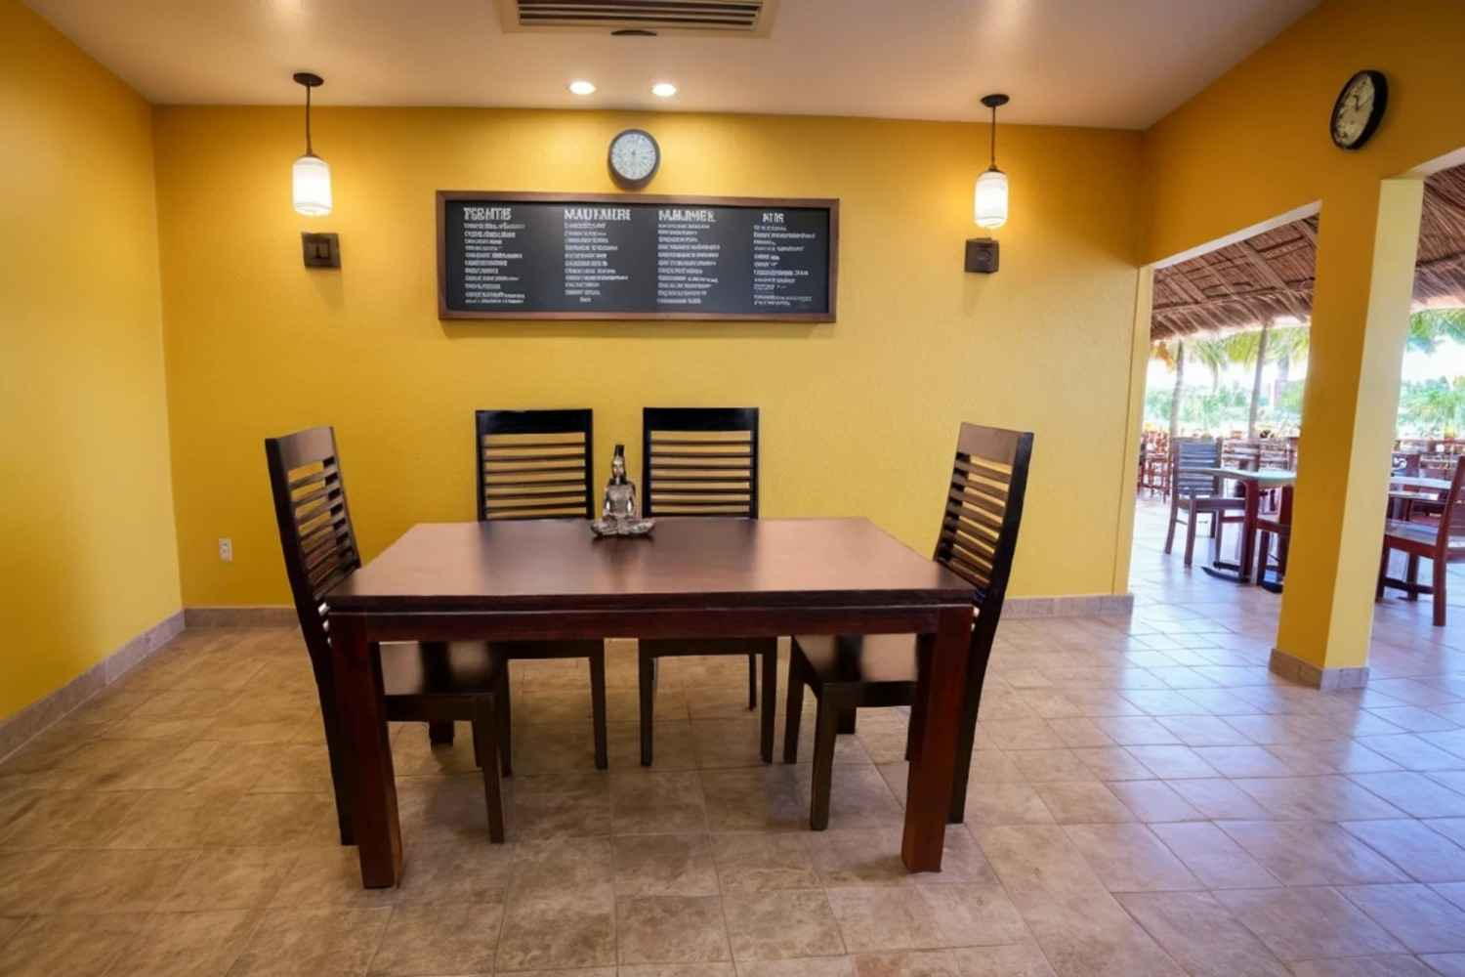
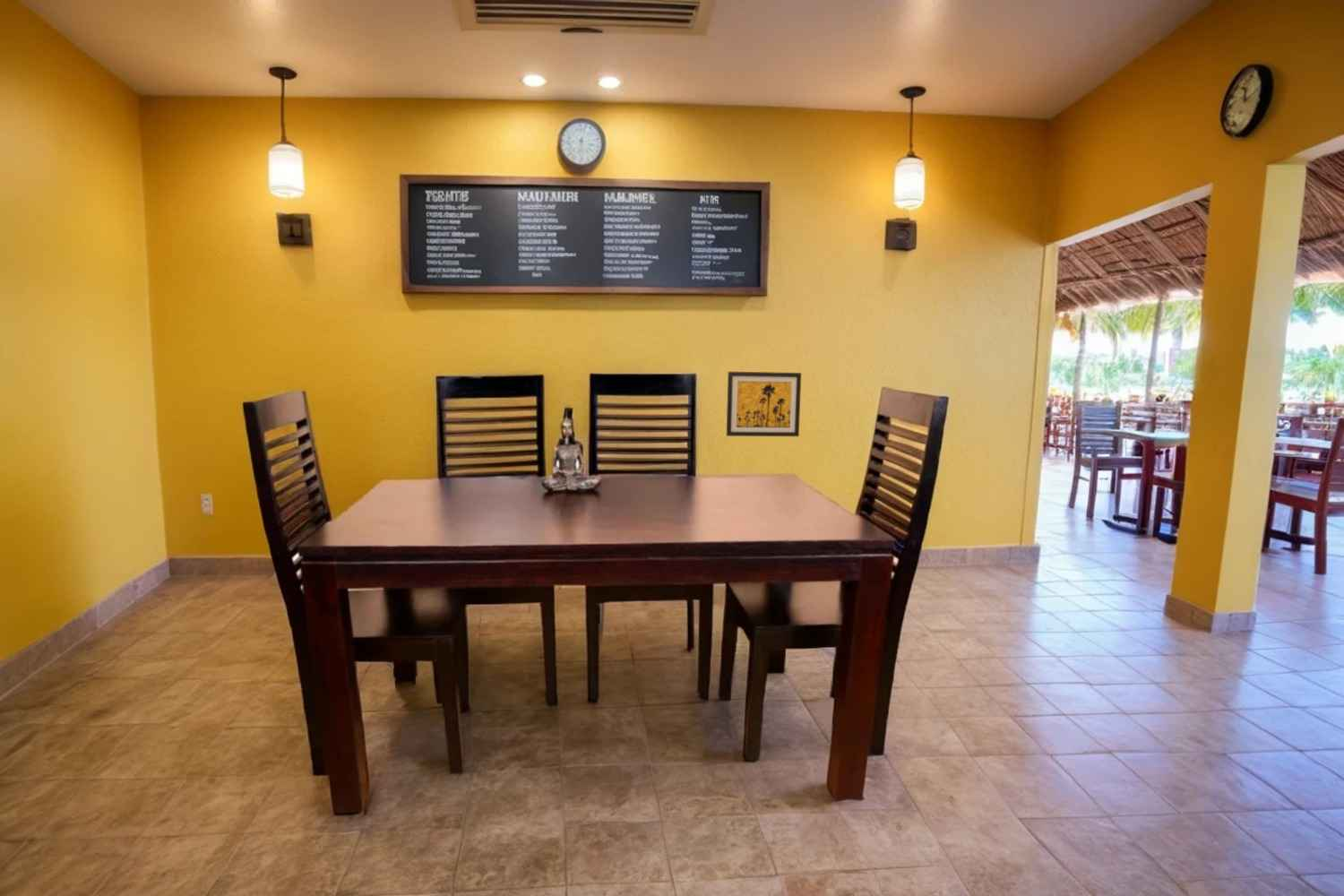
+ wall art (763, 404)
